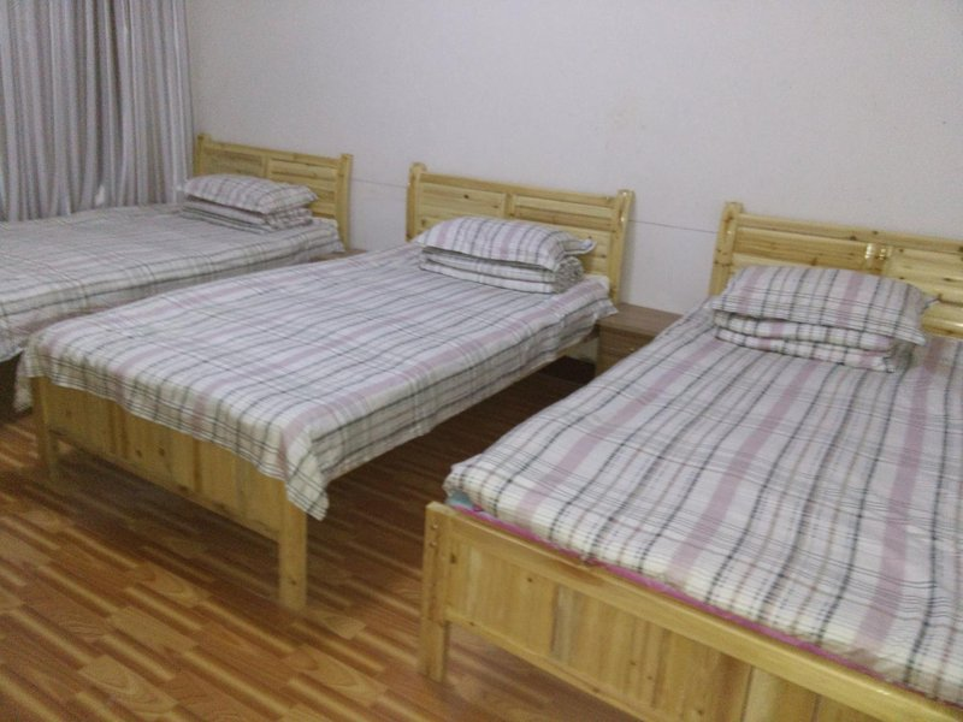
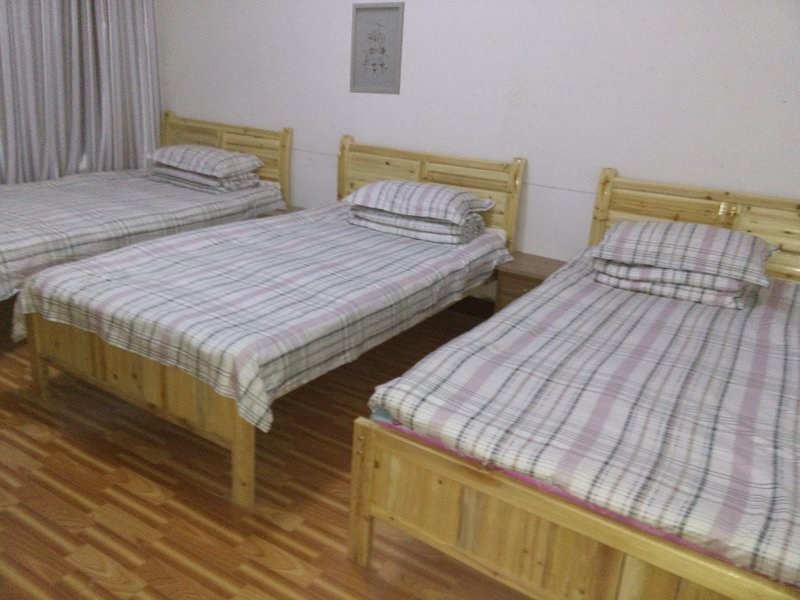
+ wall art (376, 48)
